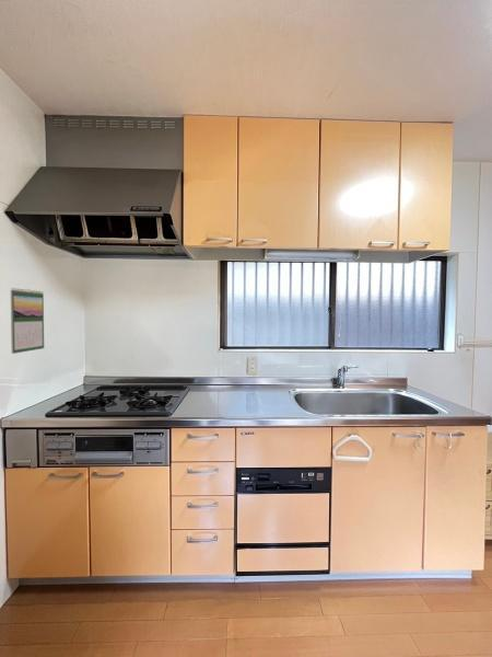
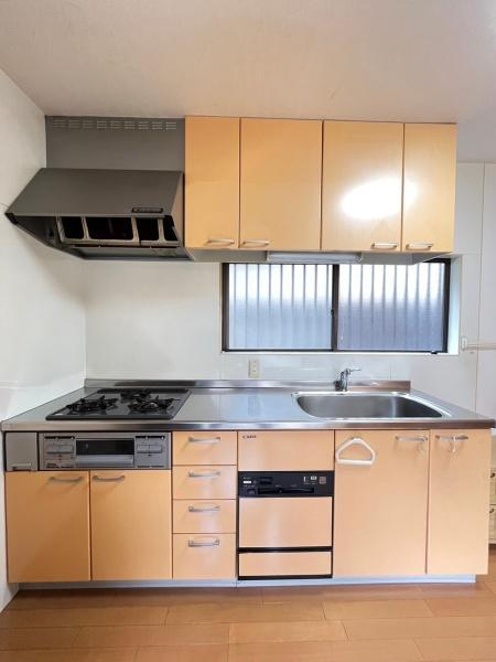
- calendar (28, 320)
